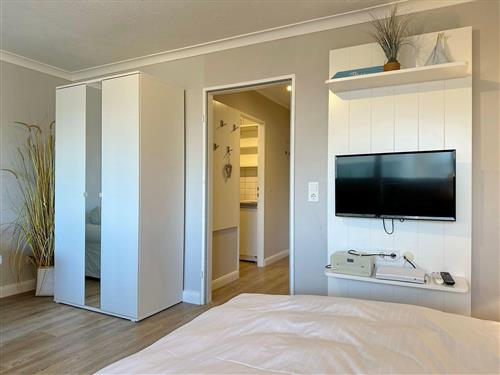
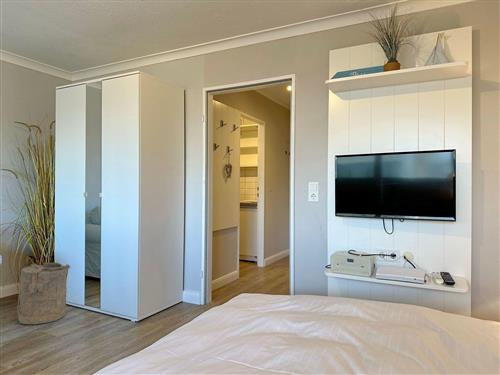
+ laundry hamper (41, 290)
